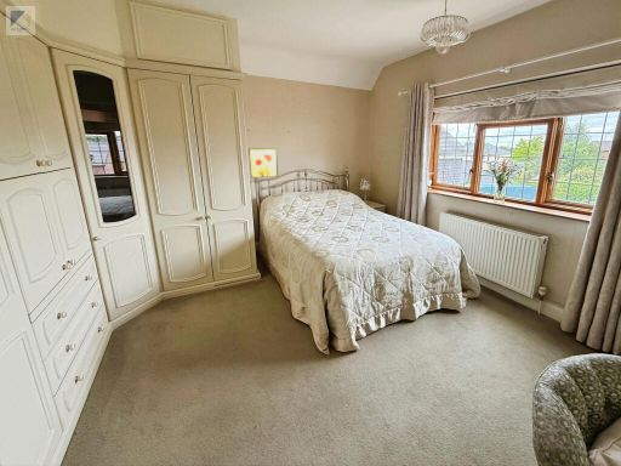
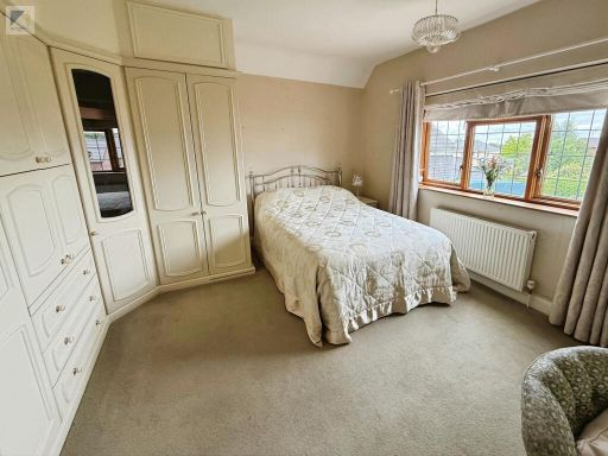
- wall art (263, 163)
